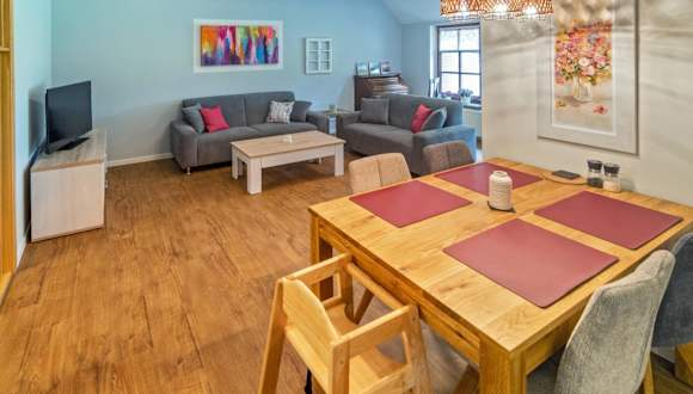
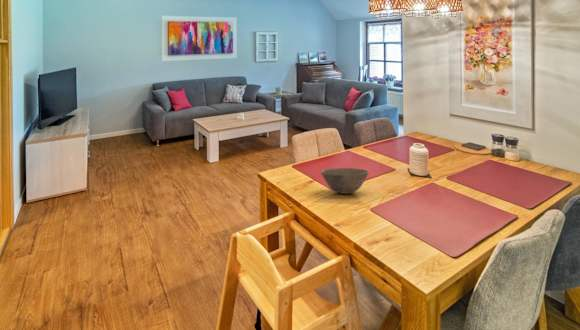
+ bowl (344, 181)
